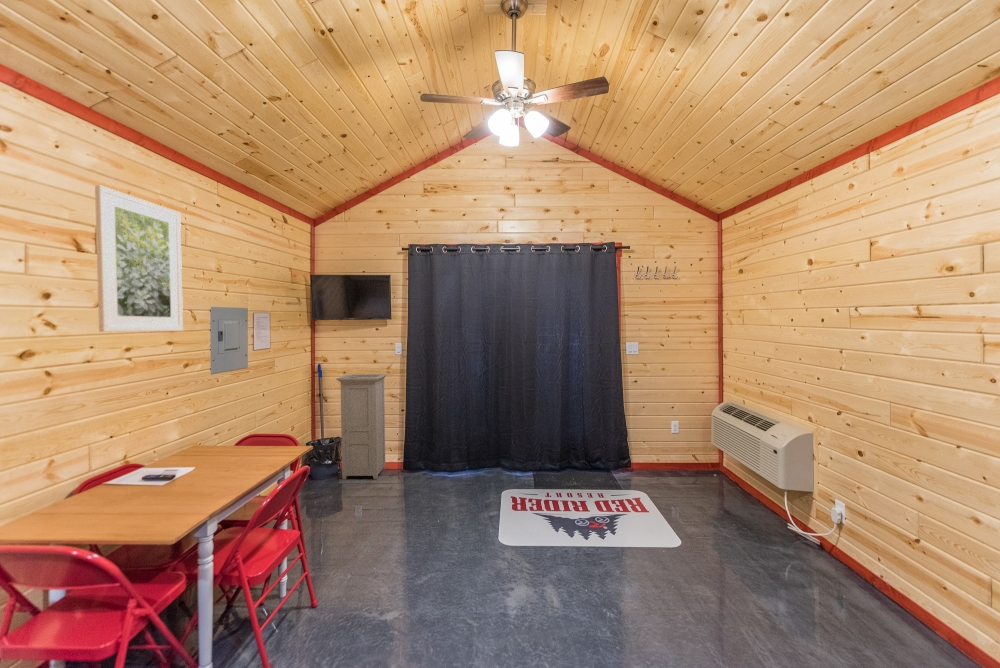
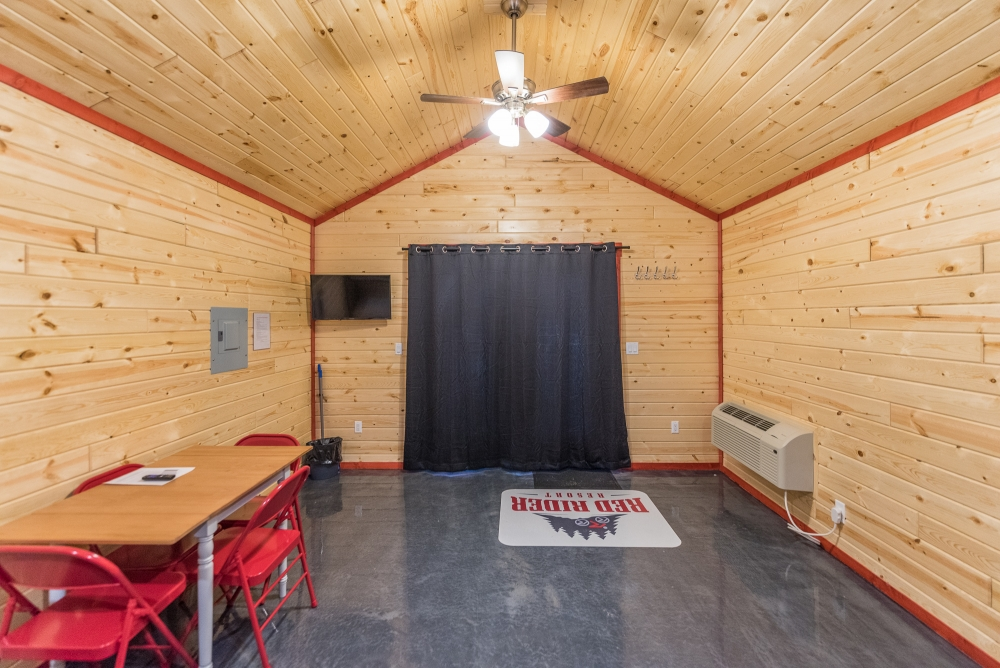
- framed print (143, 265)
- cabinet (363, 425)
